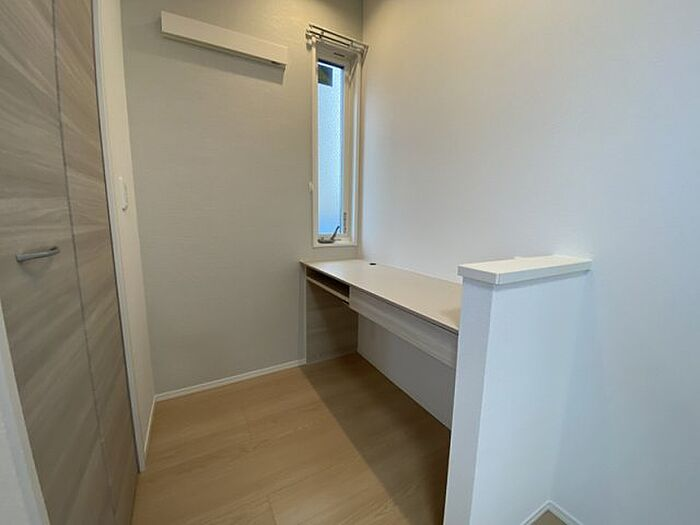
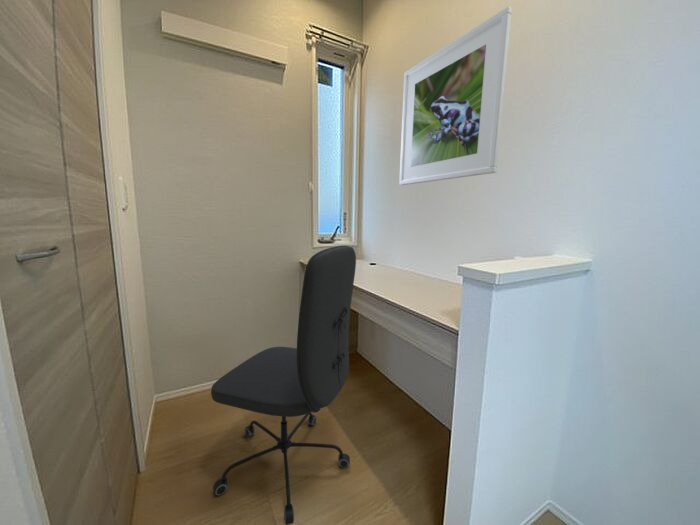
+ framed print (443, 115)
+ office chair (286, 356)
